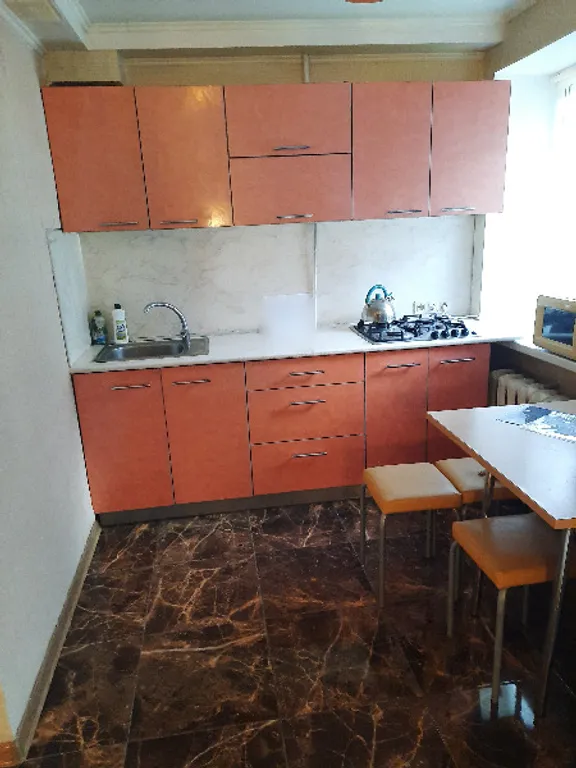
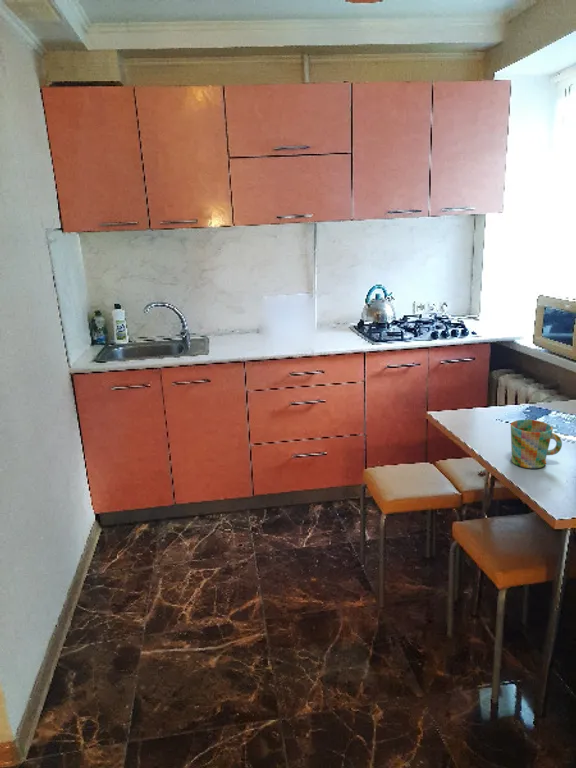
+ mug (535, 444)
